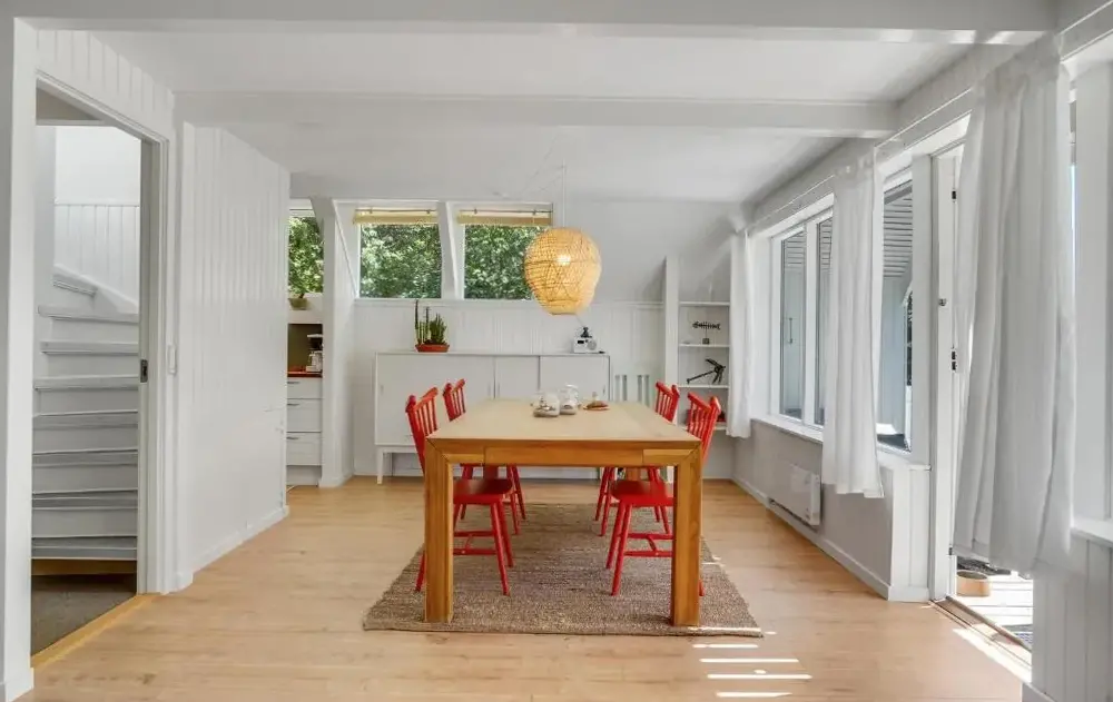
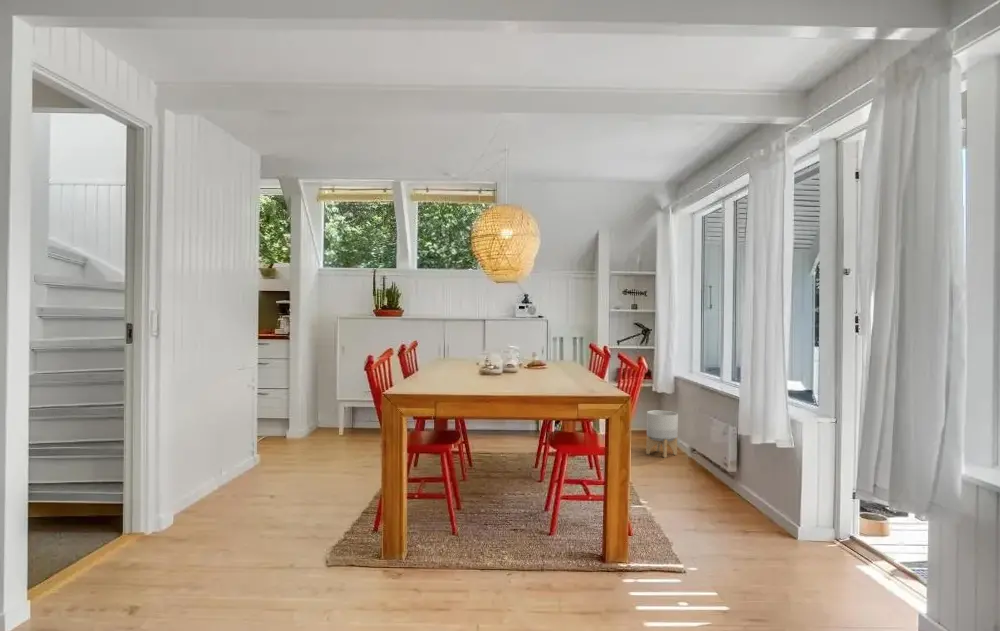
+ planter (662, 433)
